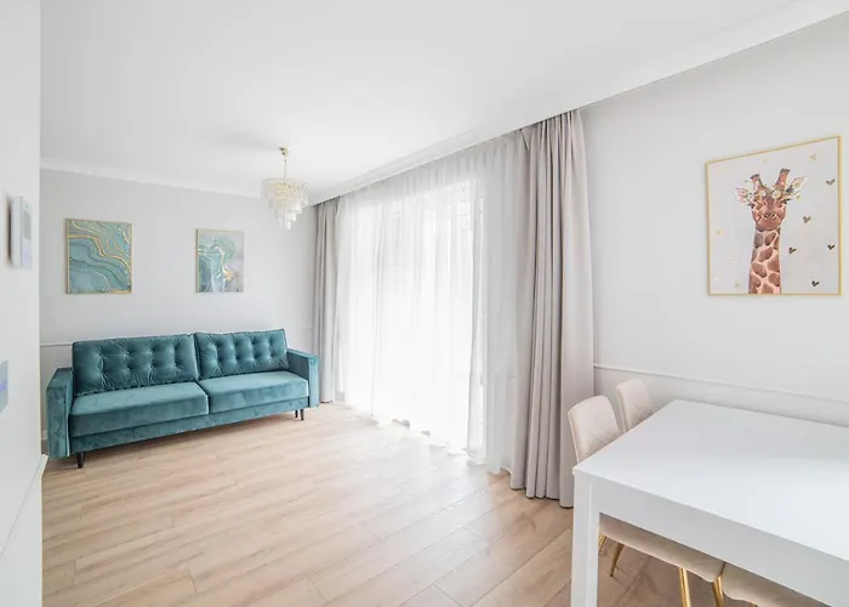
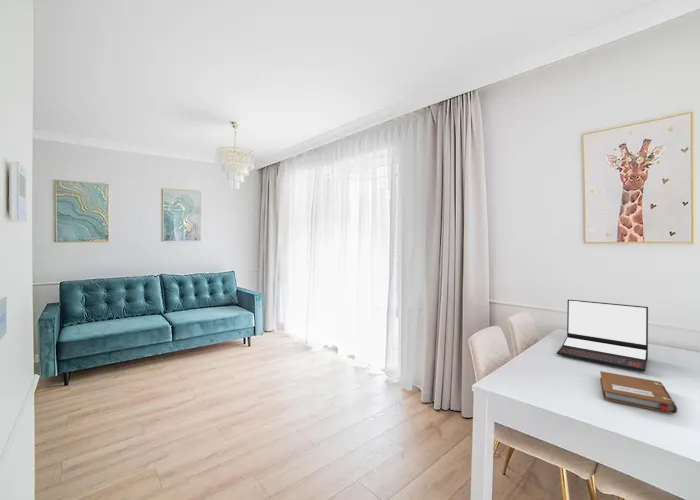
+ notebook (634, 390)
+ laptop (601, 331)
